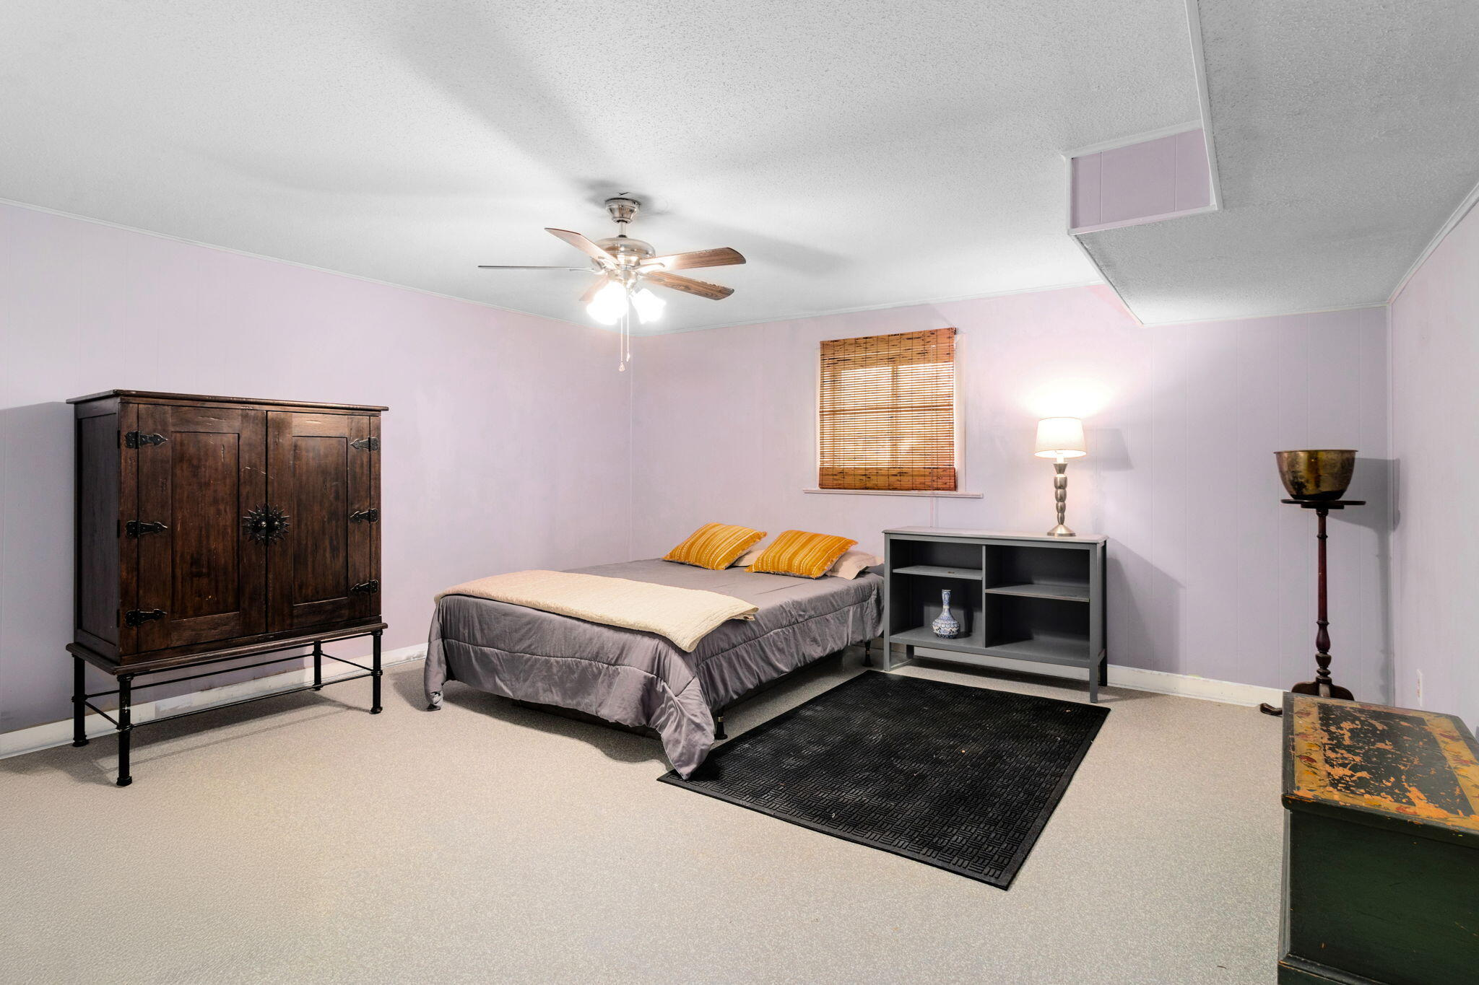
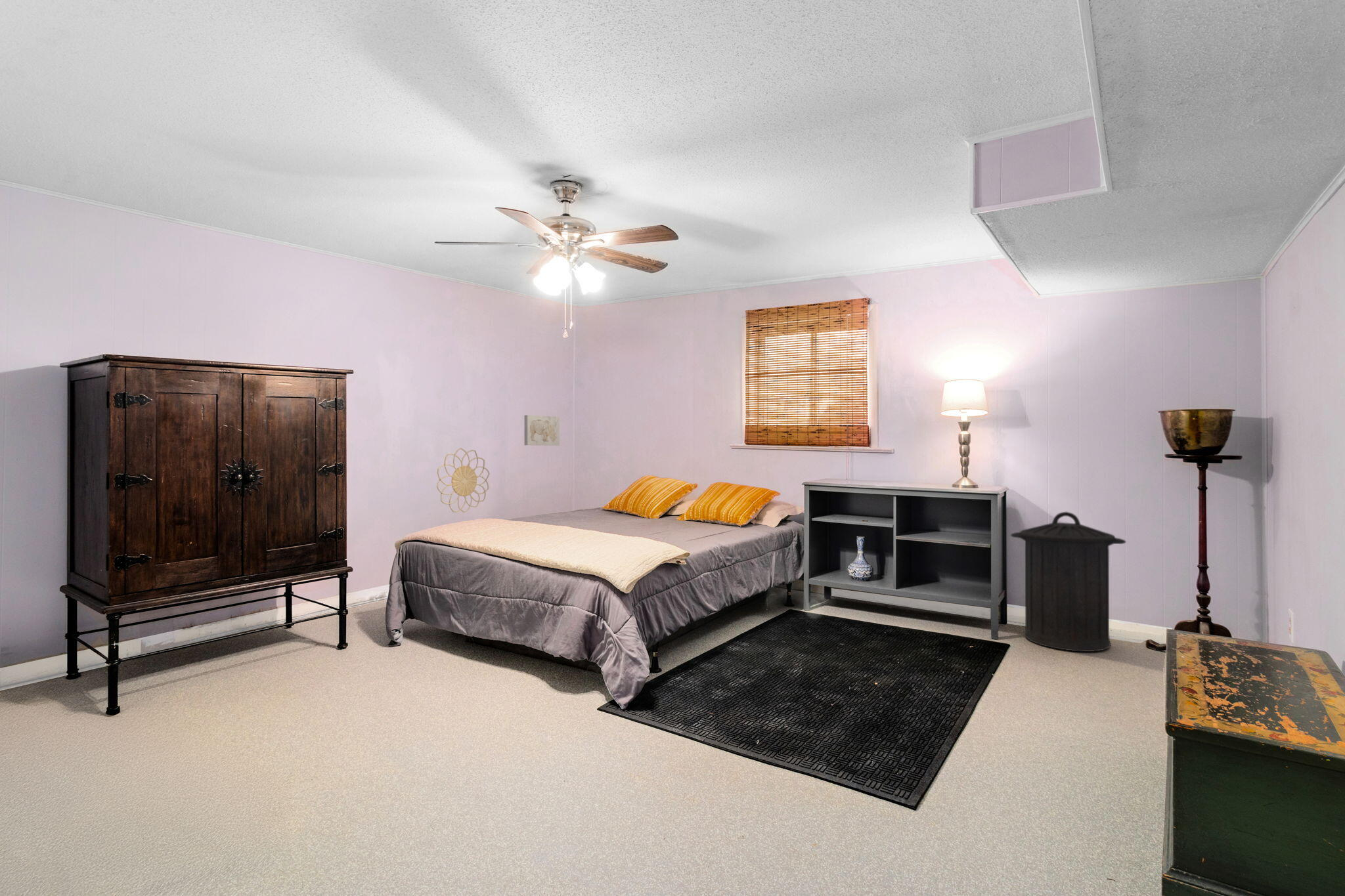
+ wall art (542, 431)
+ trash can (1066, 576)
+ decorative wall piece (464, 480)
